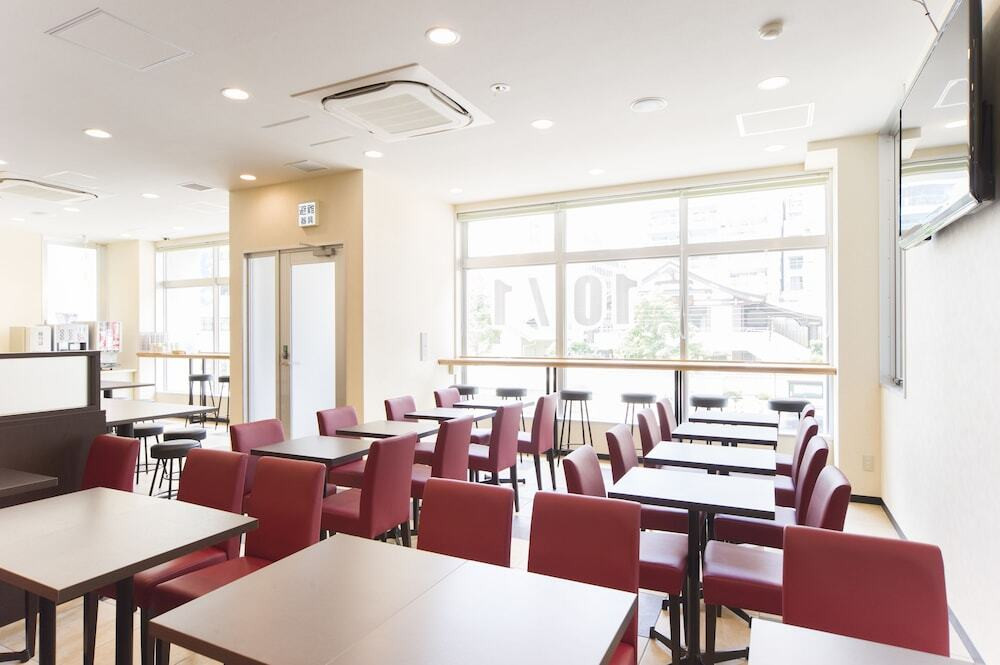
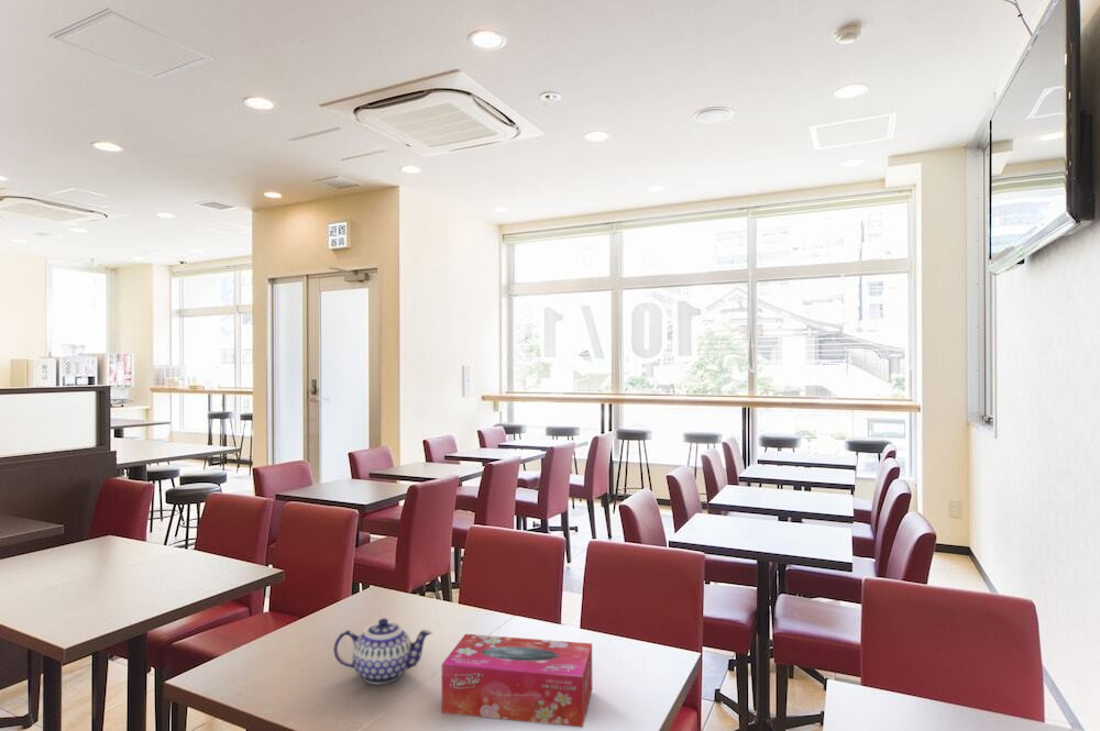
+ teapot (383, 646)
+ tissue box (519, 676)
